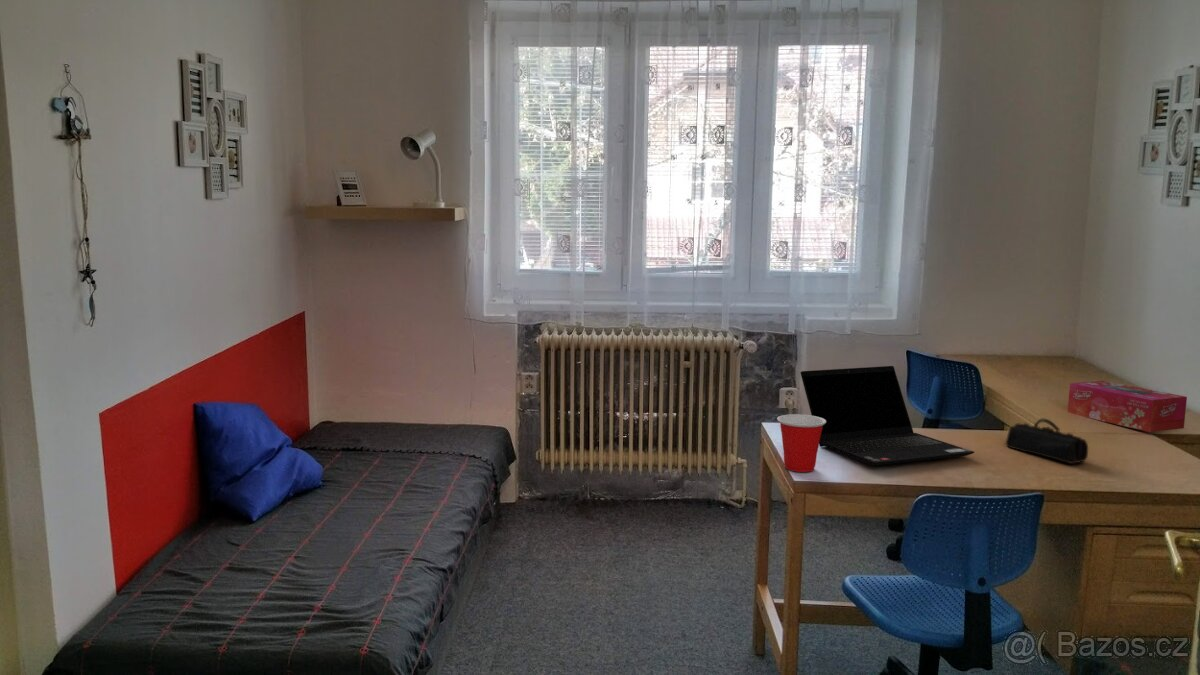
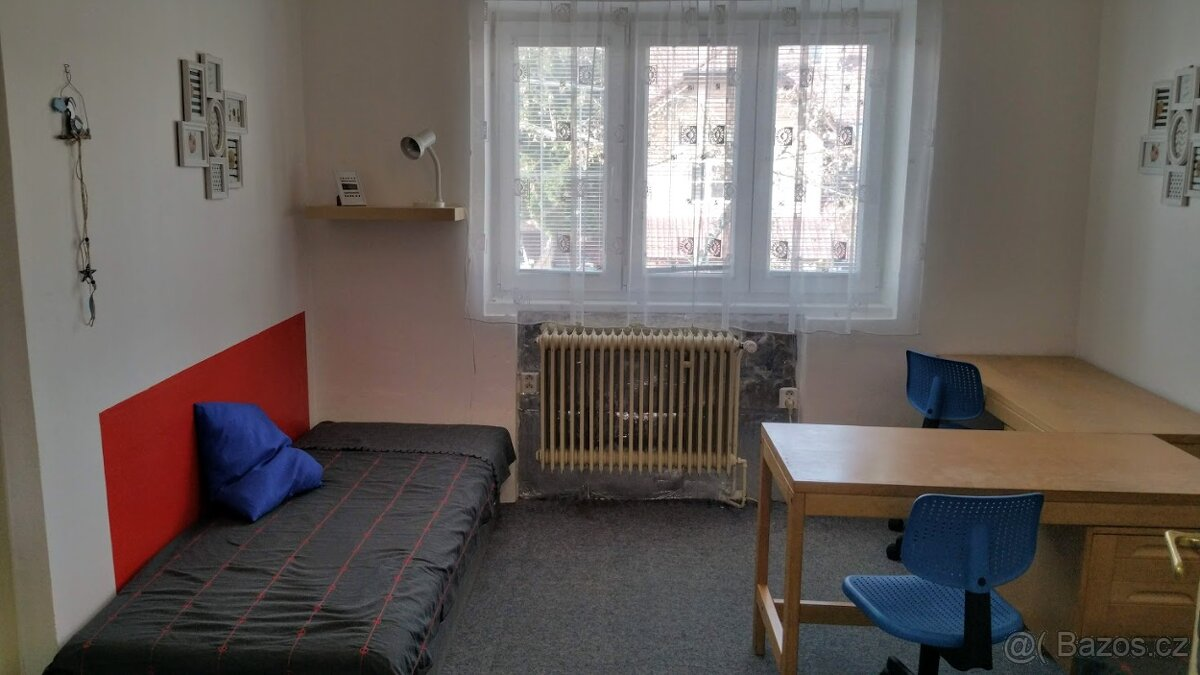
- pencil case (1046, 436)
- tissue box (1124, 405)
- cup (800, 443)
- laptop computer (884, 412)
